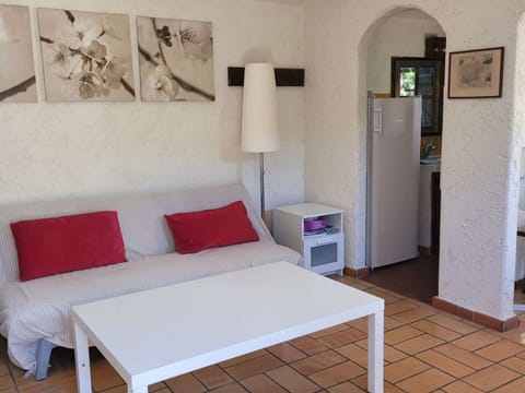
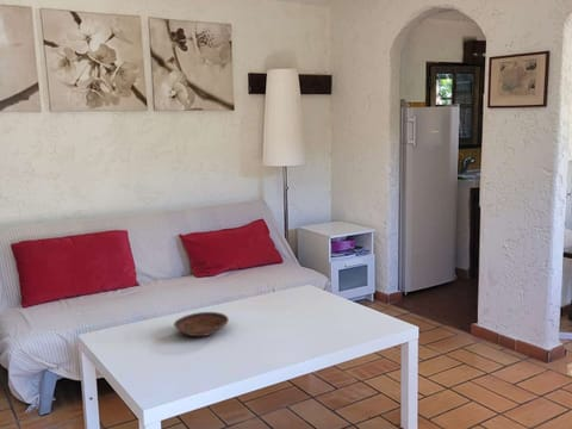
+ bowl (201, 325)
